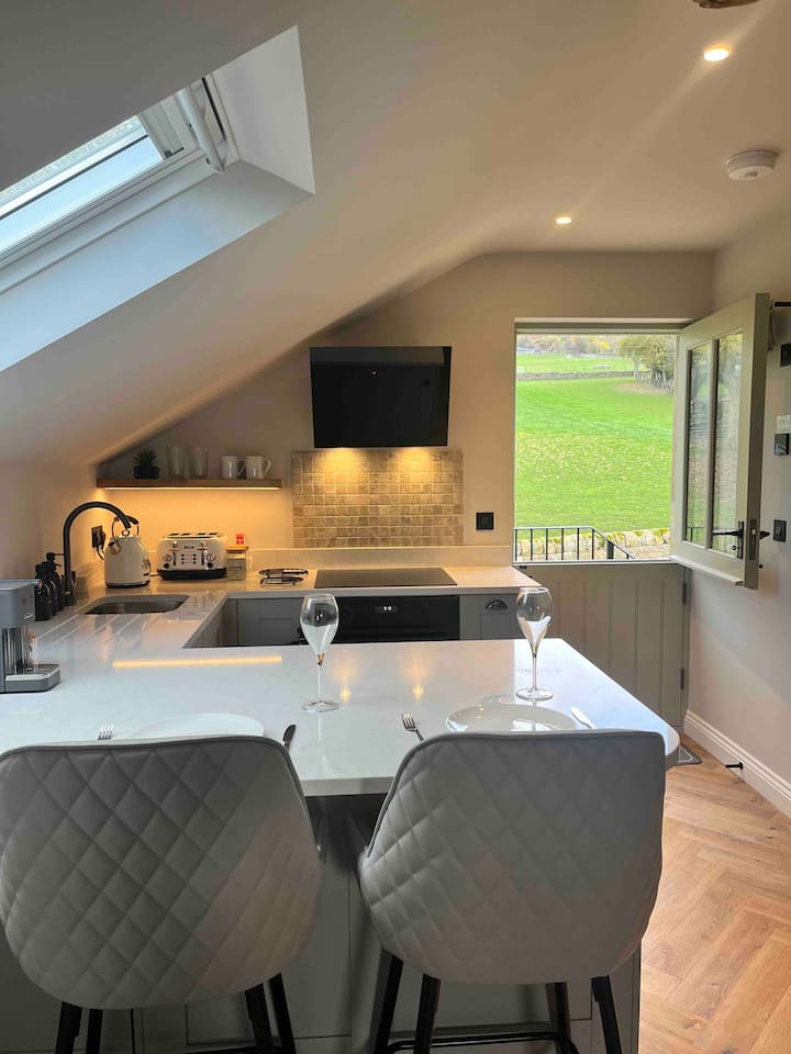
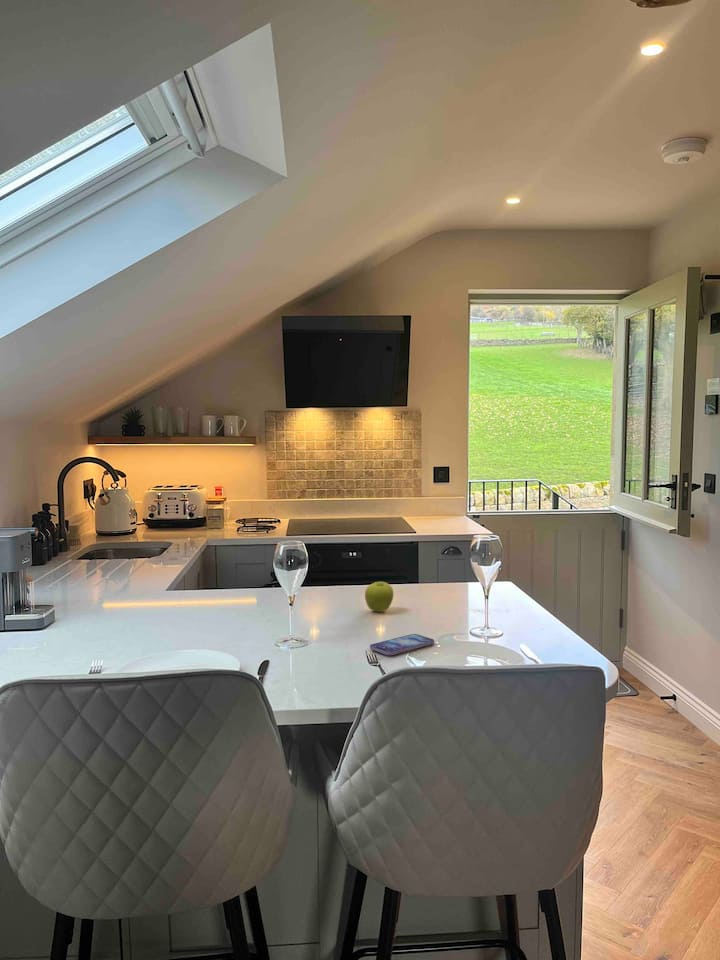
+ fruit (379, 596)
+ smartphone (402, 644)
